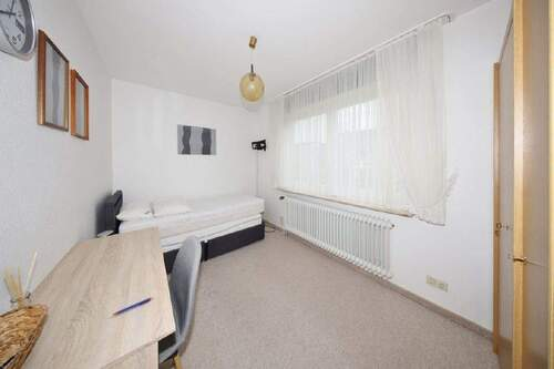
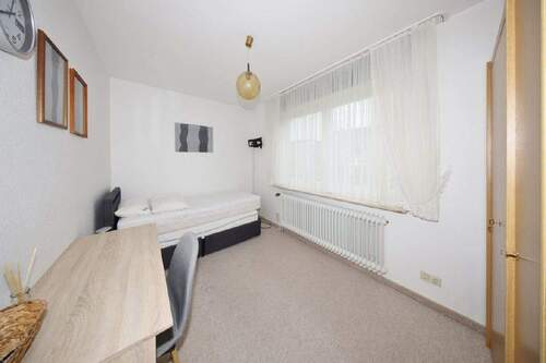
- pen (133, 306)
